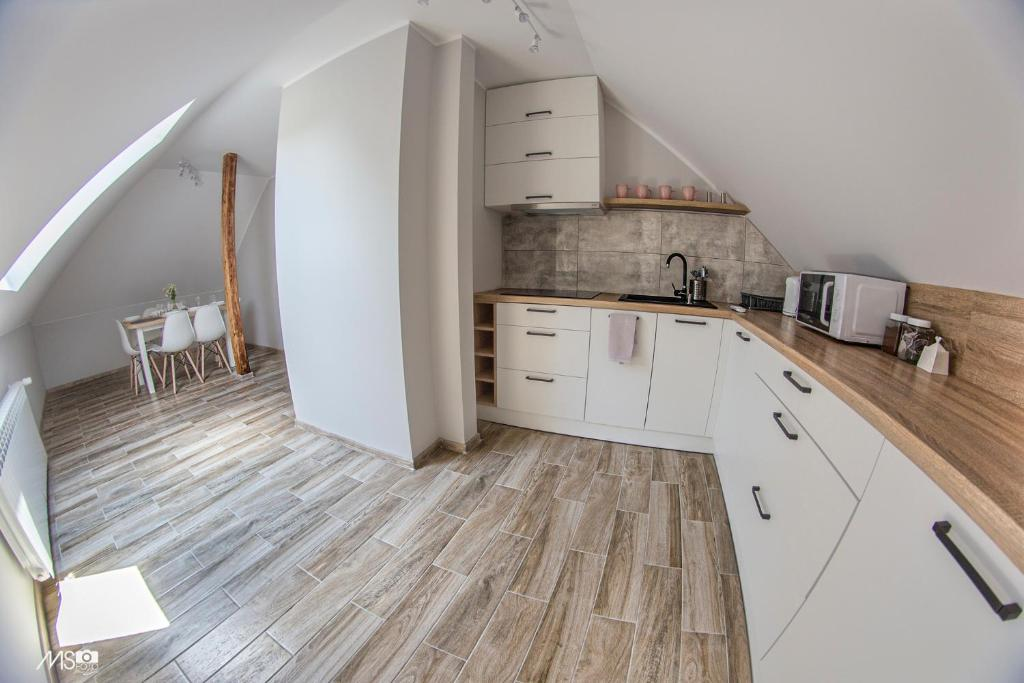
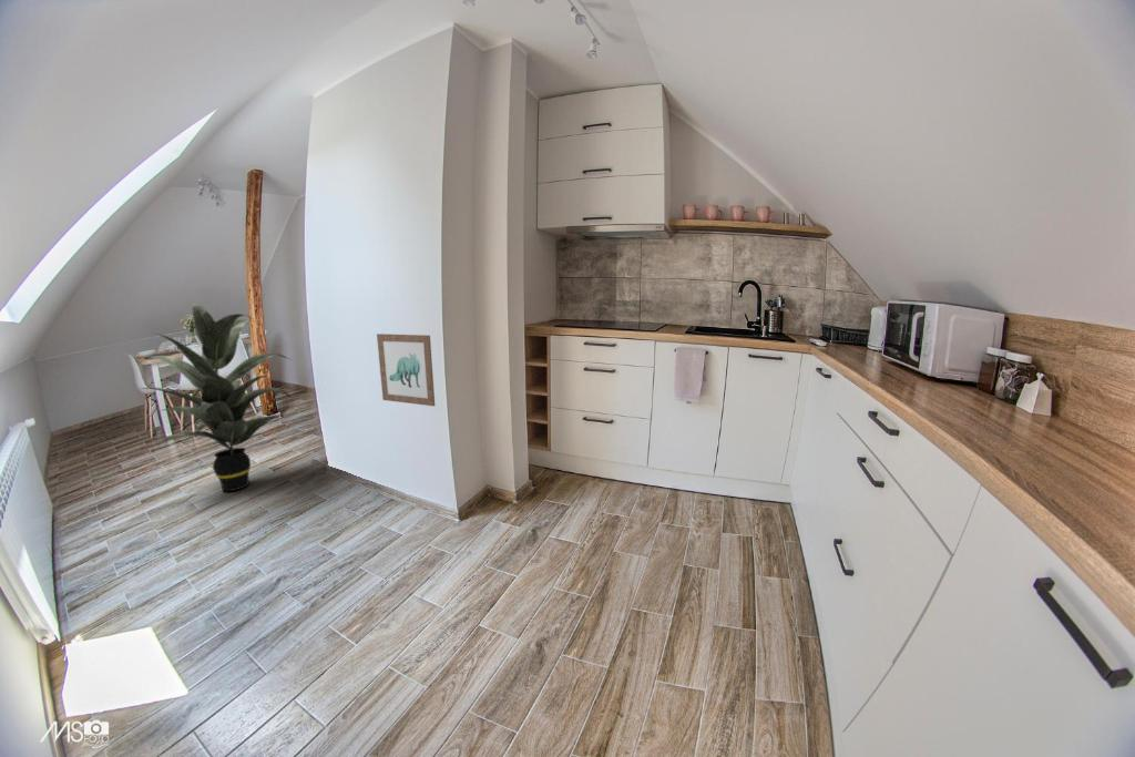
+ wall art (405, 369)
+ indoor plant (223, 397)
